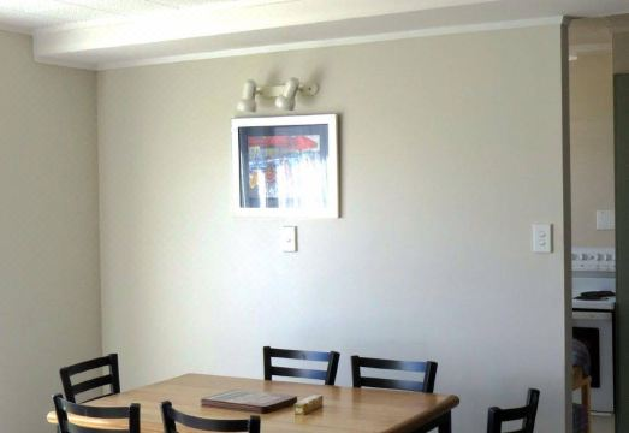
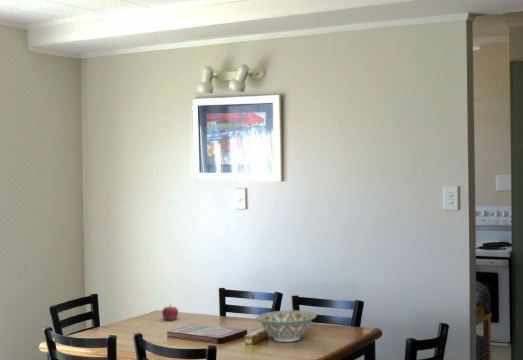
+ decorative bowl (286, 327)
+ fruit (170, 311)
